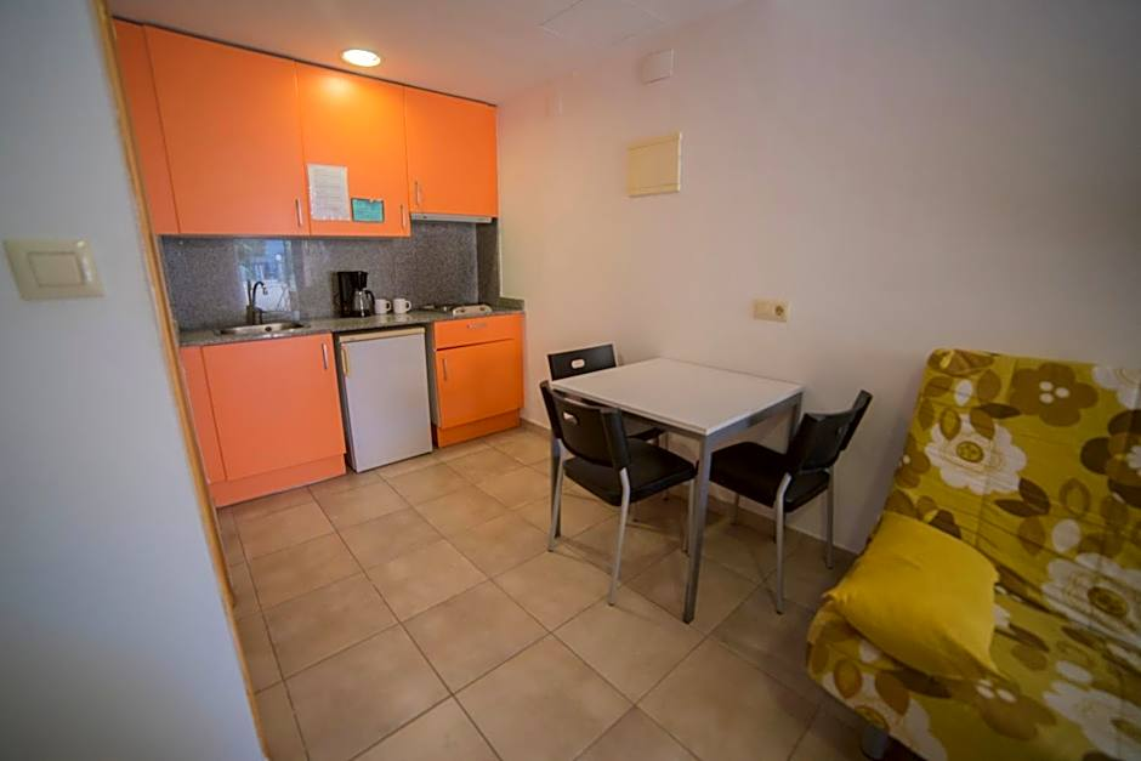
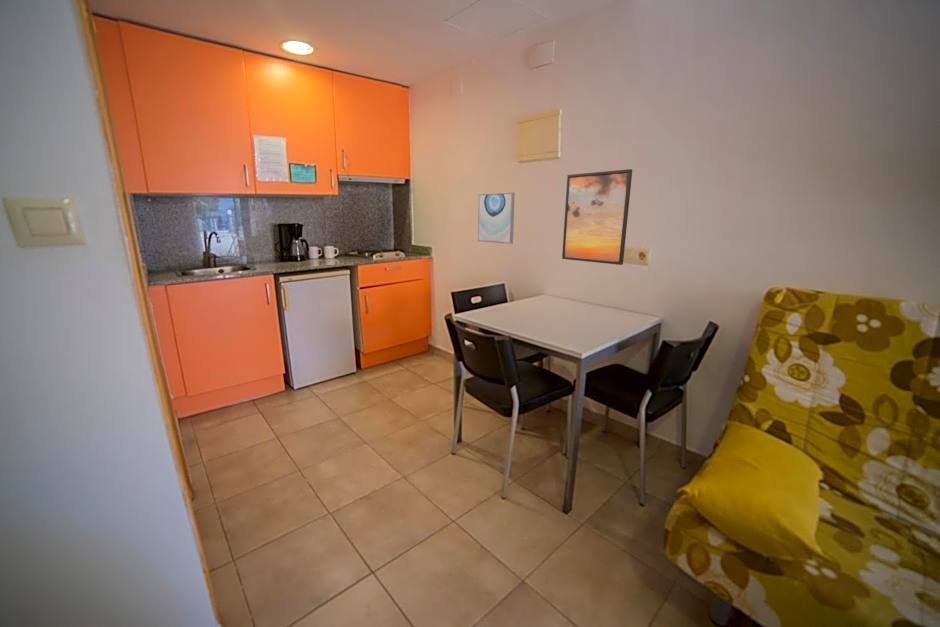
+ wall art (495, 218)
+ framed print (594, 218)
